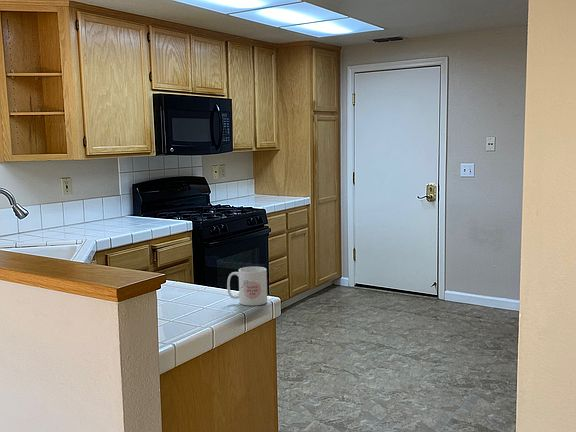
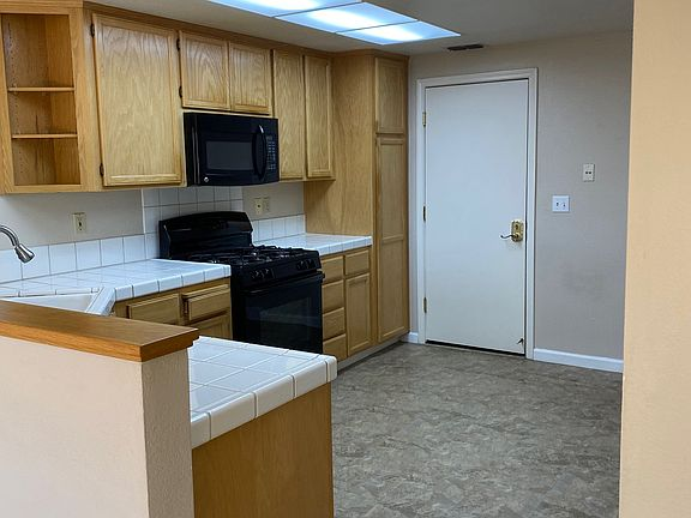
- mug (247, 285)
